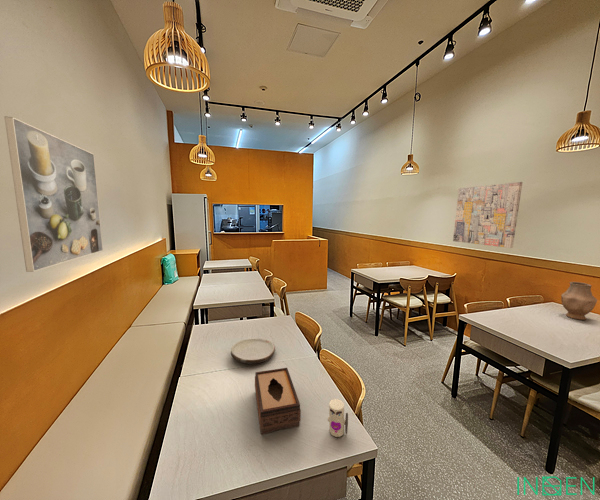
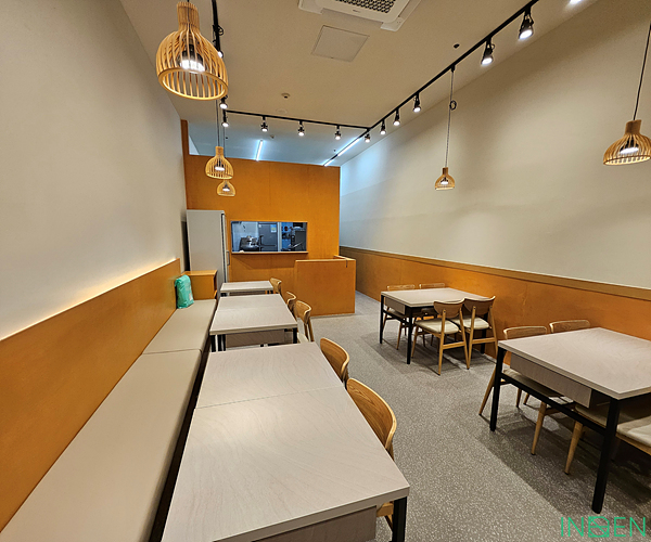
- vase (577, 300)
- tissue box (275, 396)
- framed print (66, 201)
- wall art (483, 215)
- toy (338, 415)
- plate (253, 350)
